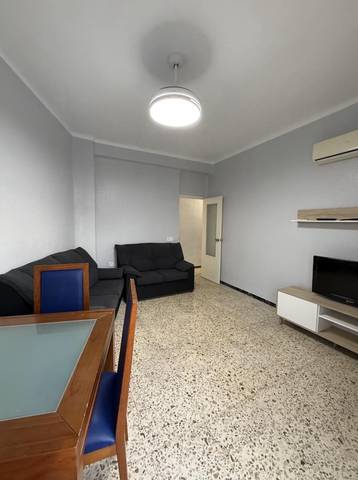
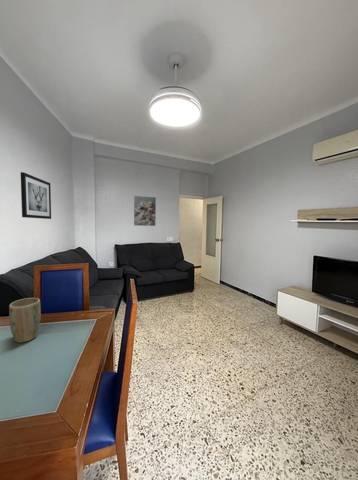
+ wall art (37, 198)
+ wall art (144, 211)
+ plant pot (25, 319)
